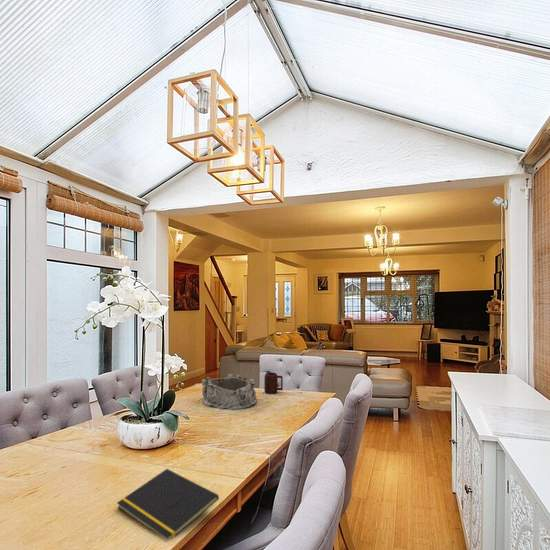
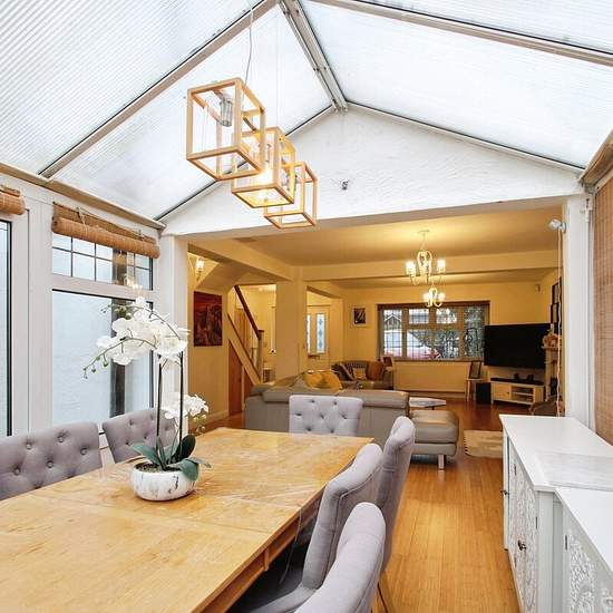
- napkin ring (229, 390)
- mug (273, 383)
- notepad (167, 501)
